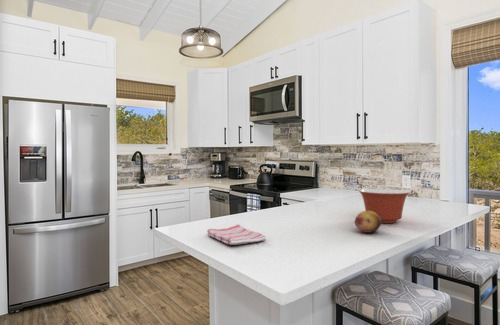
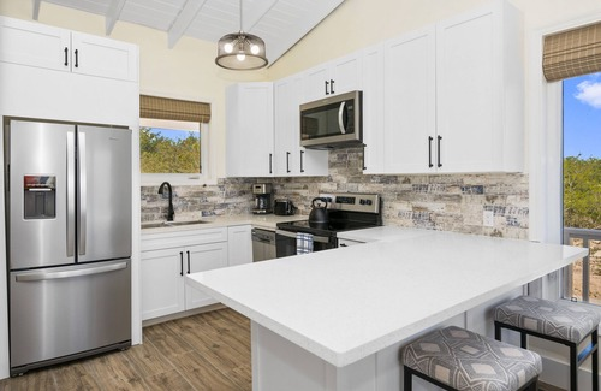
- mixing bowl (383, 205)
- dish towel (235, 234)
- fruit (368, 221)
